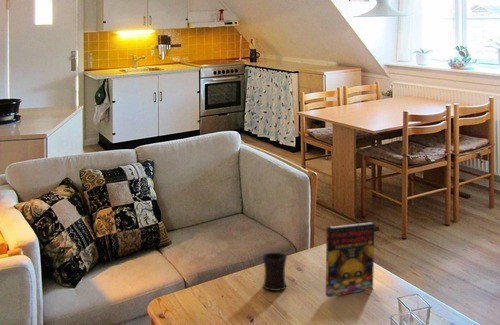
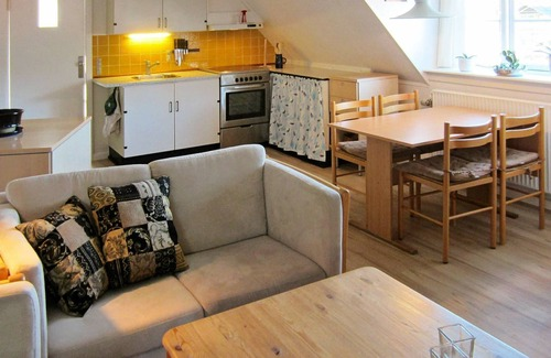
- book (350, 259)
- mug (274, 270)
